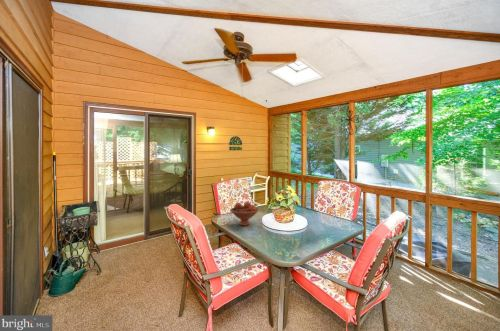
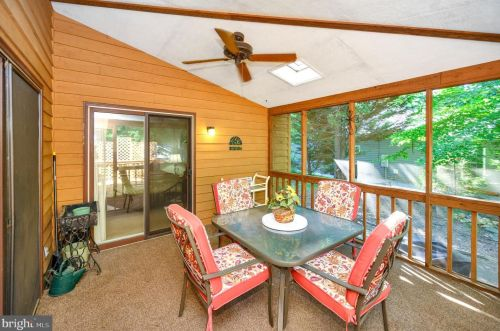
- fruit bowl (244, 213)
